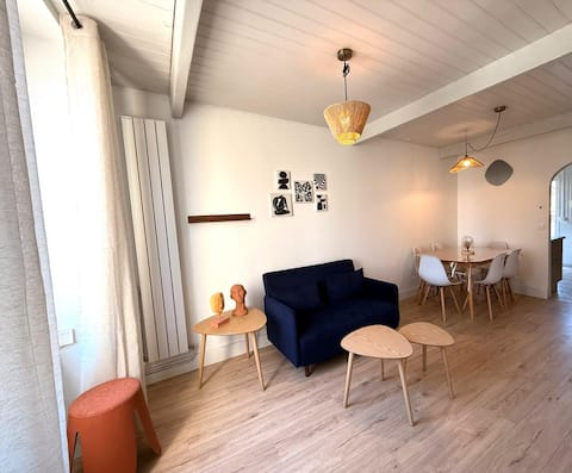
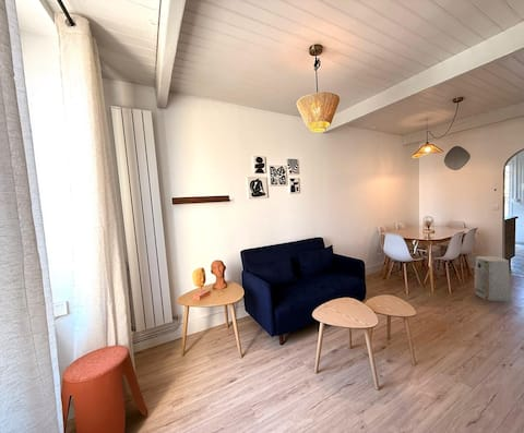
+ air purifier (491, 277)
